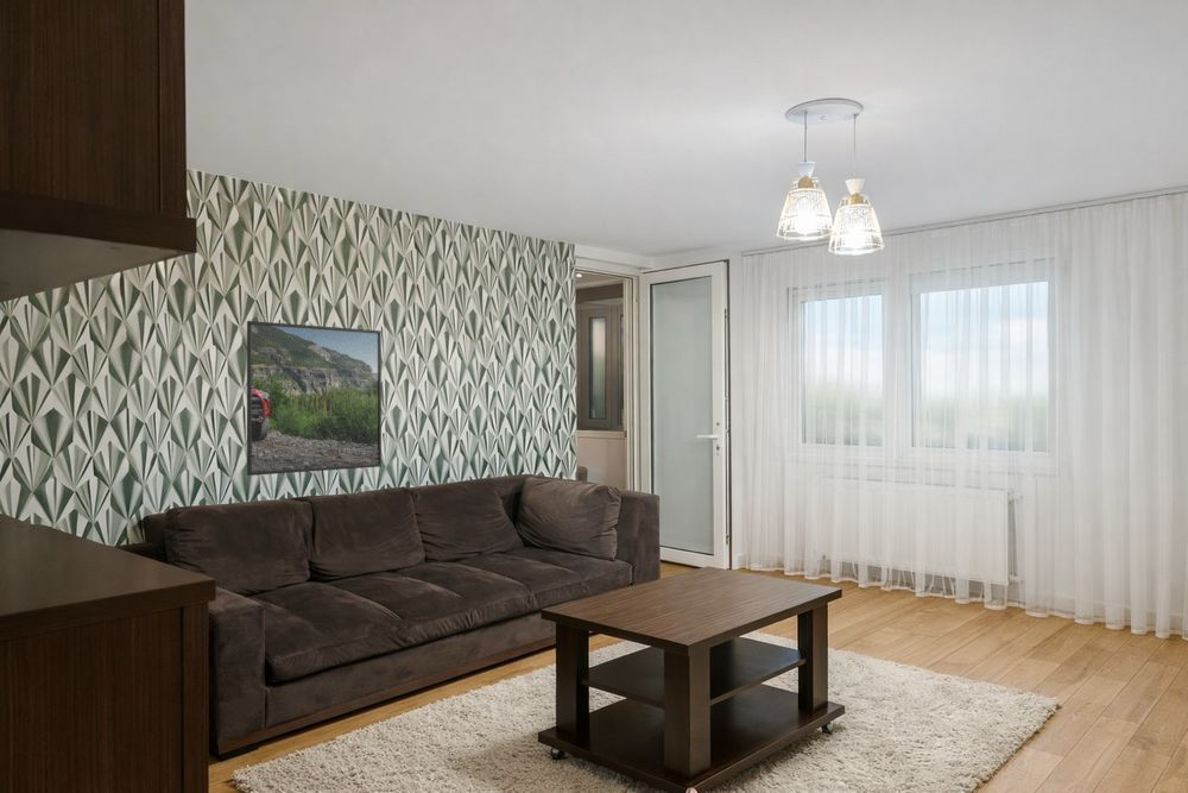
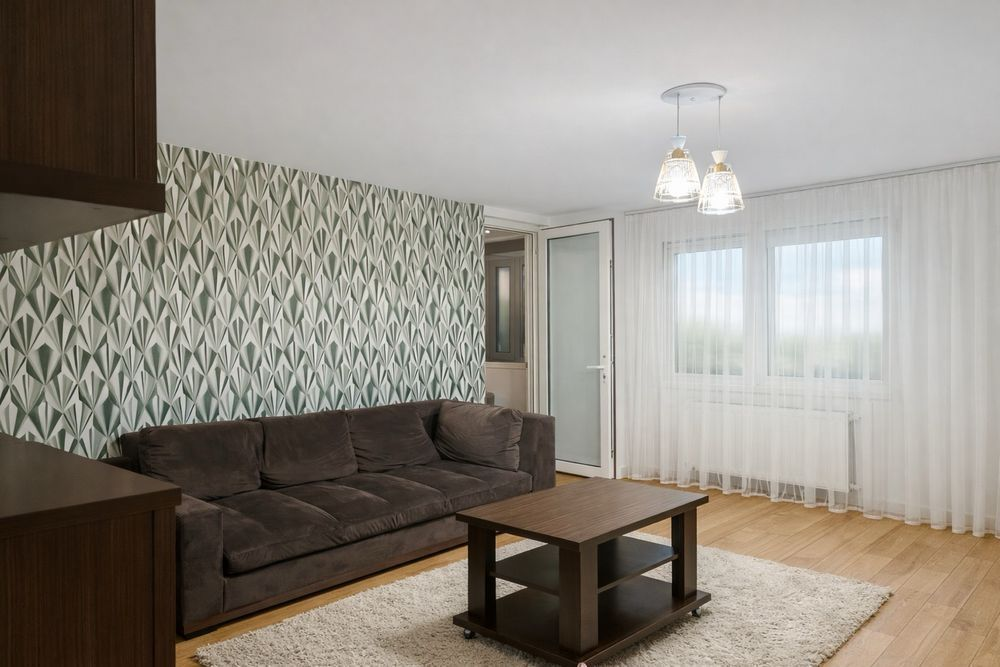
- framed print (317, 398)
